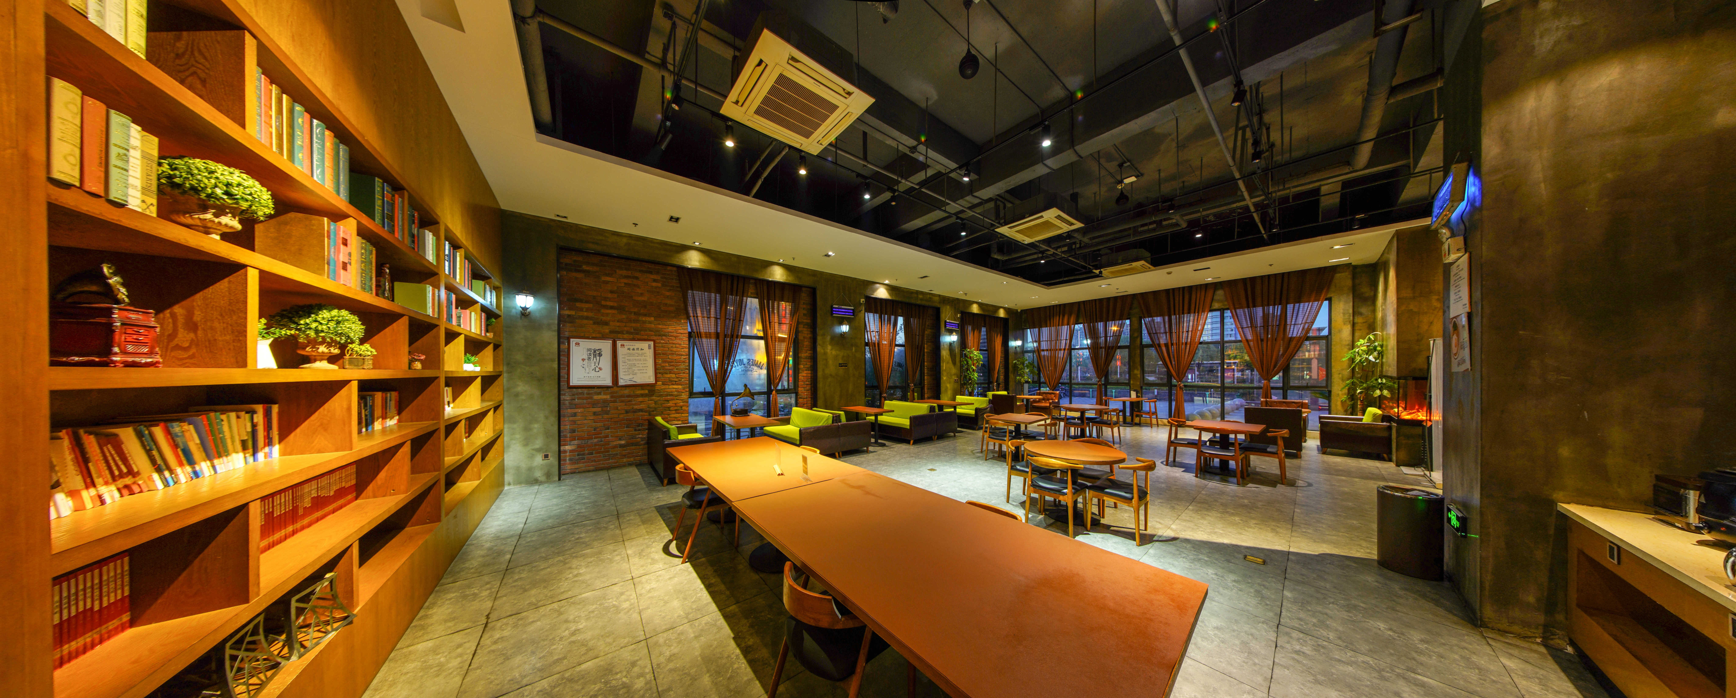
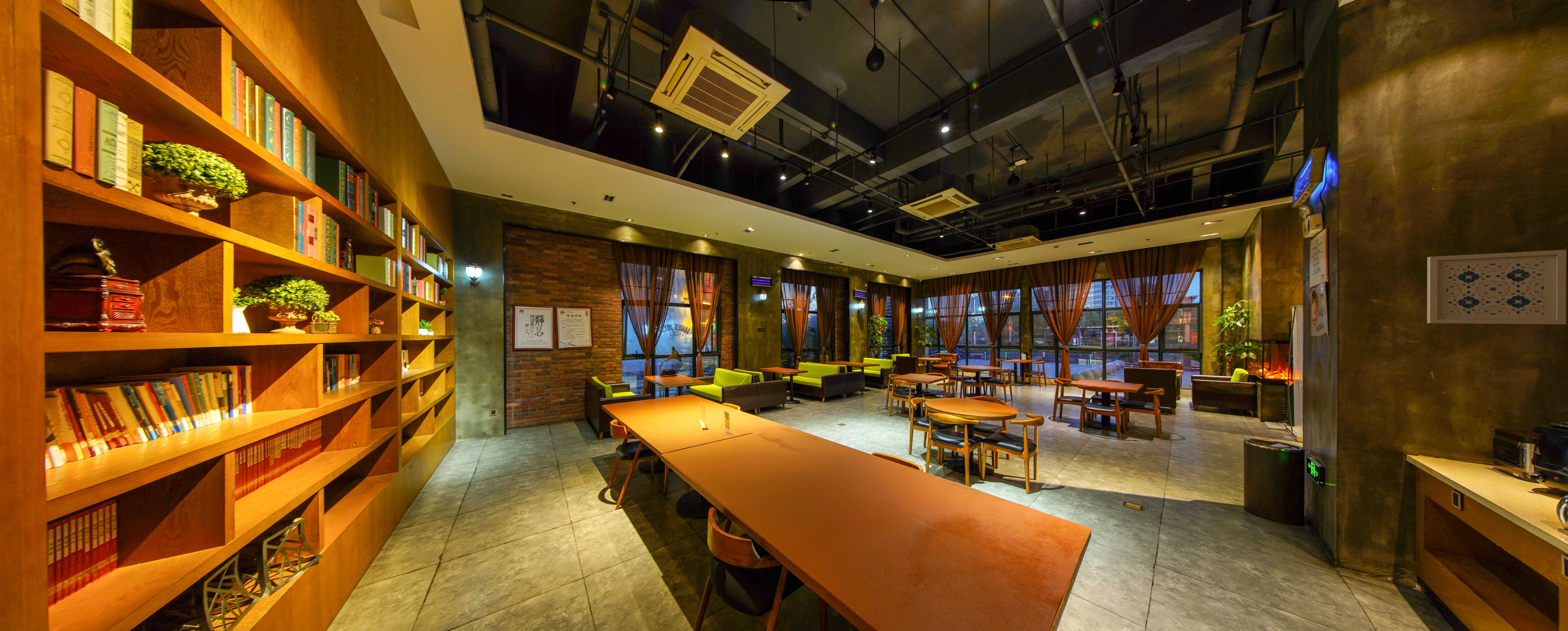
+ wall art (1492, 289)
